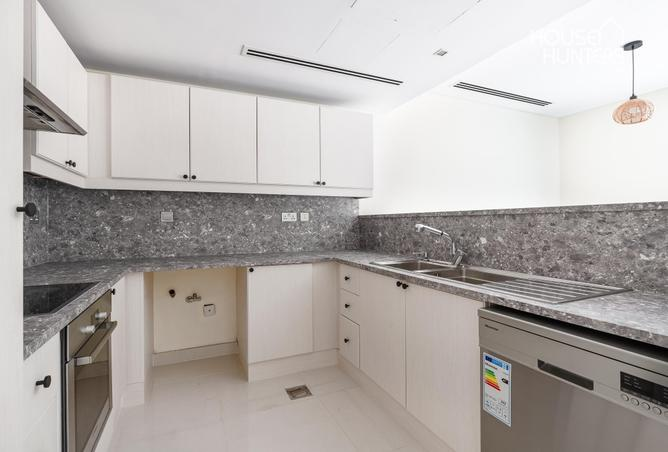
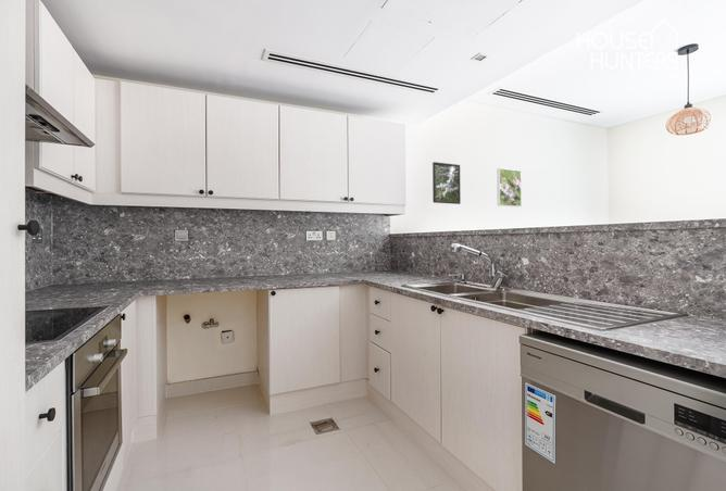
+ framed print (509, 188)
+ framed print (447, 182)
